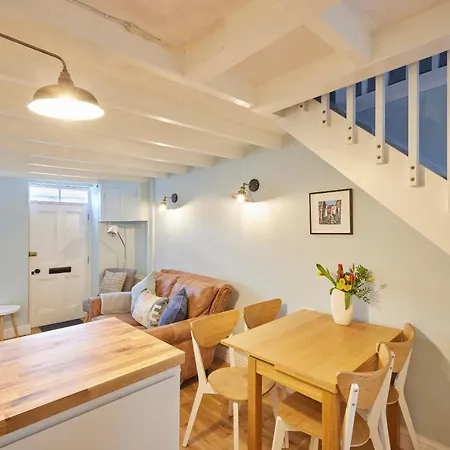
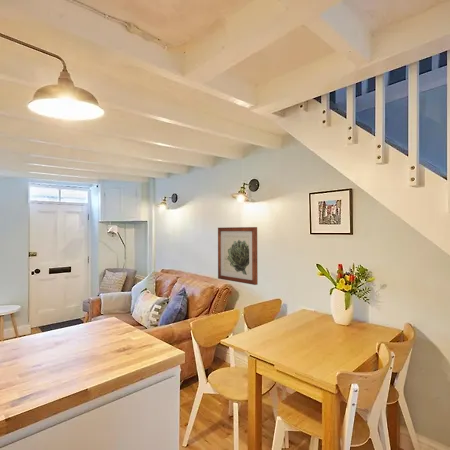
+ wall art (236, 254)
